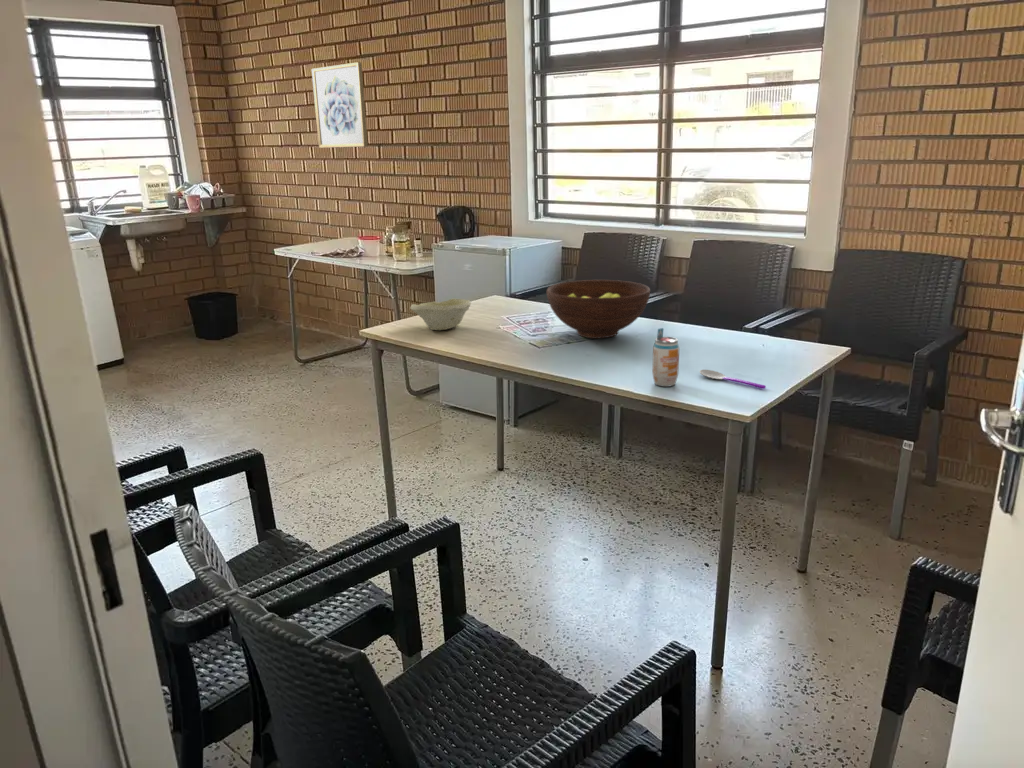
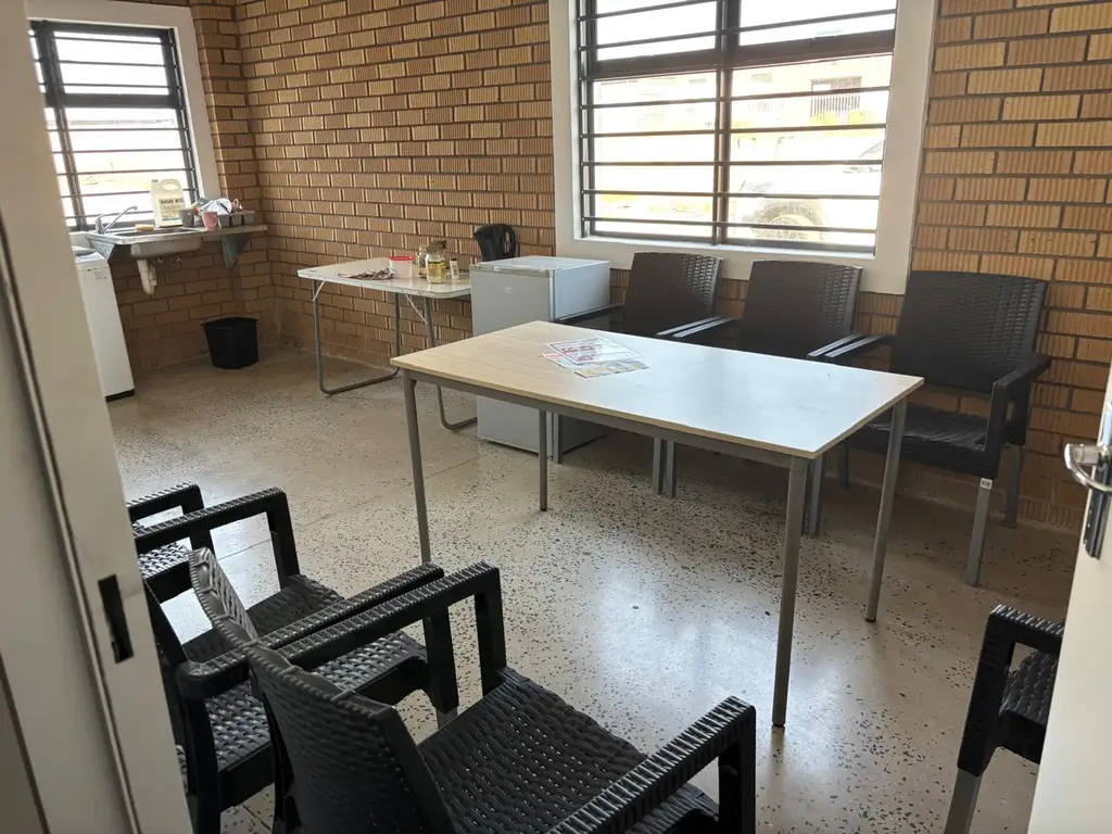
- beverage can (665, 357)
- bowl (440, 313)
- spoon (731, 379)
- fruit bowl (597, 311)
- wall art (339, 107)
